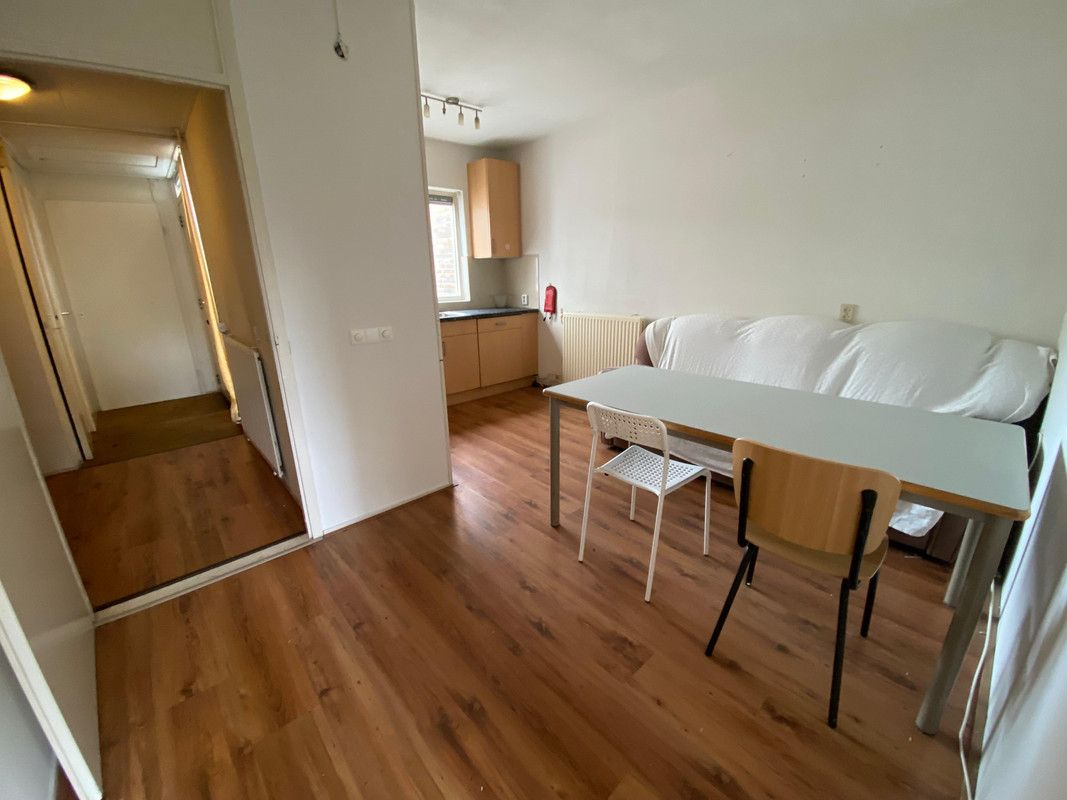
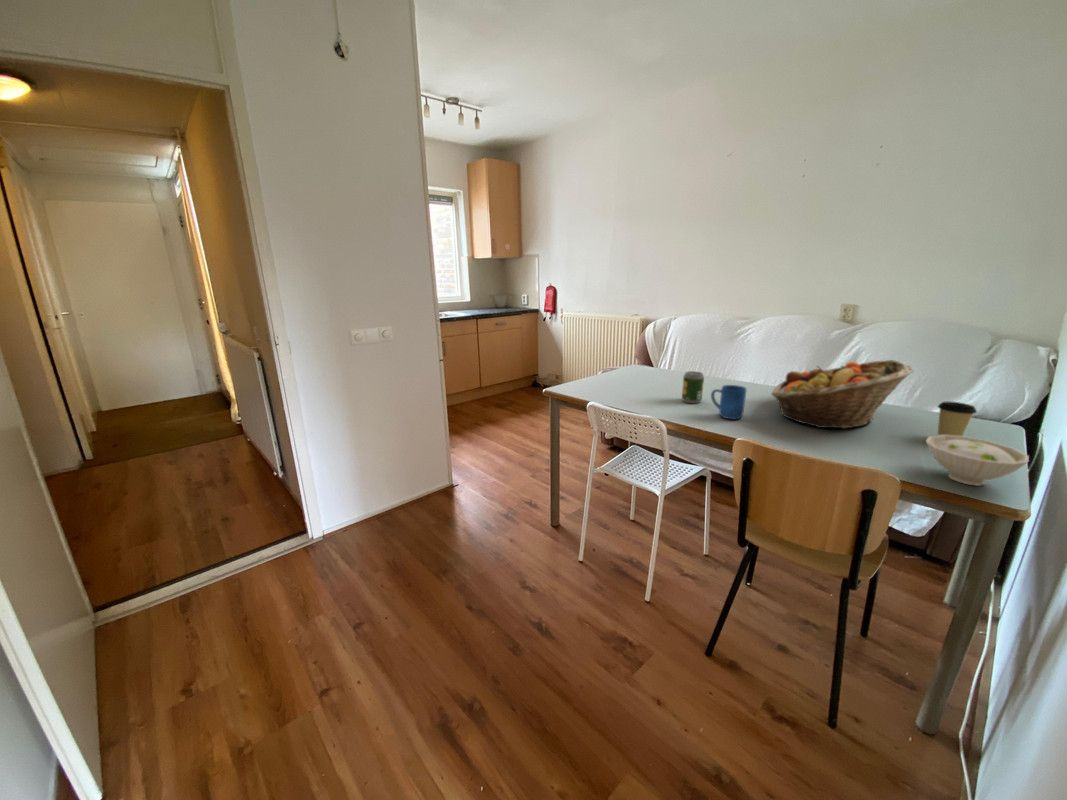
+ fruit basket (835, 388)
+ bowl (970, 461)
+ soda can (692, 387)
+ mug (727, 401)
+ coffee cup (953, 421)
